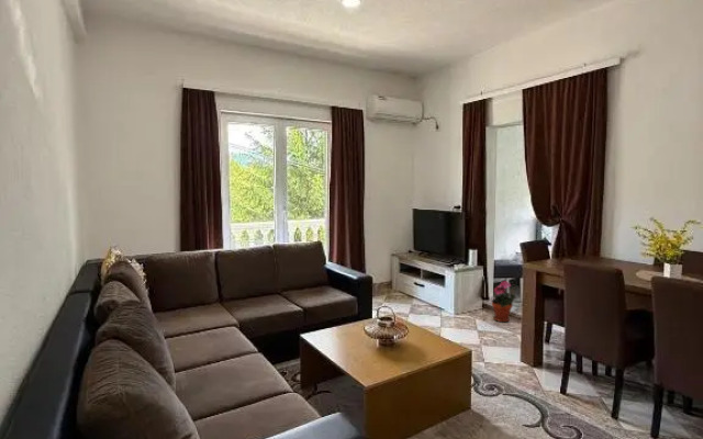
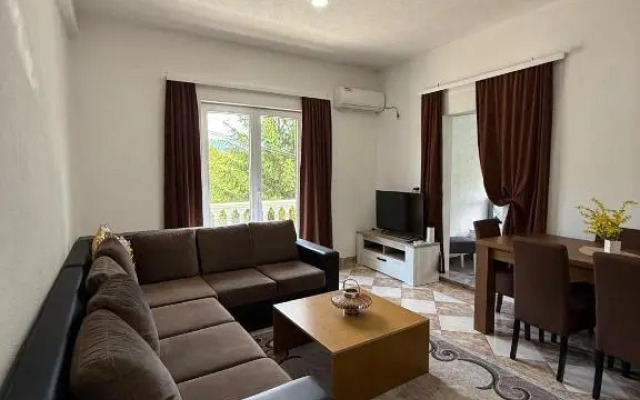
- potted plant (502, 300)
